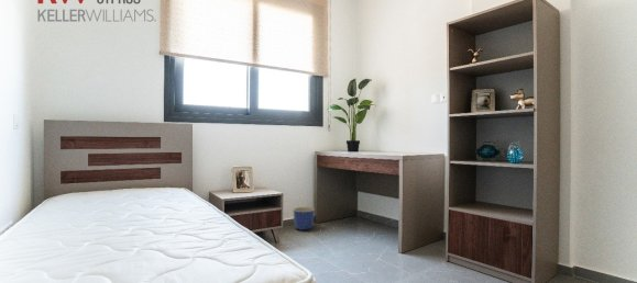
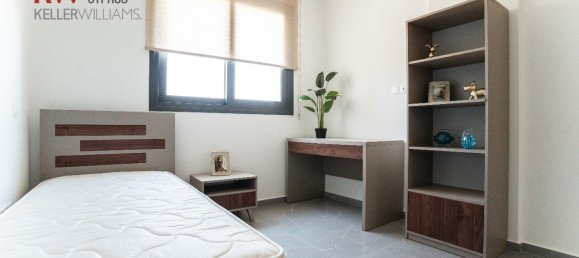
- planter (304, 218)
